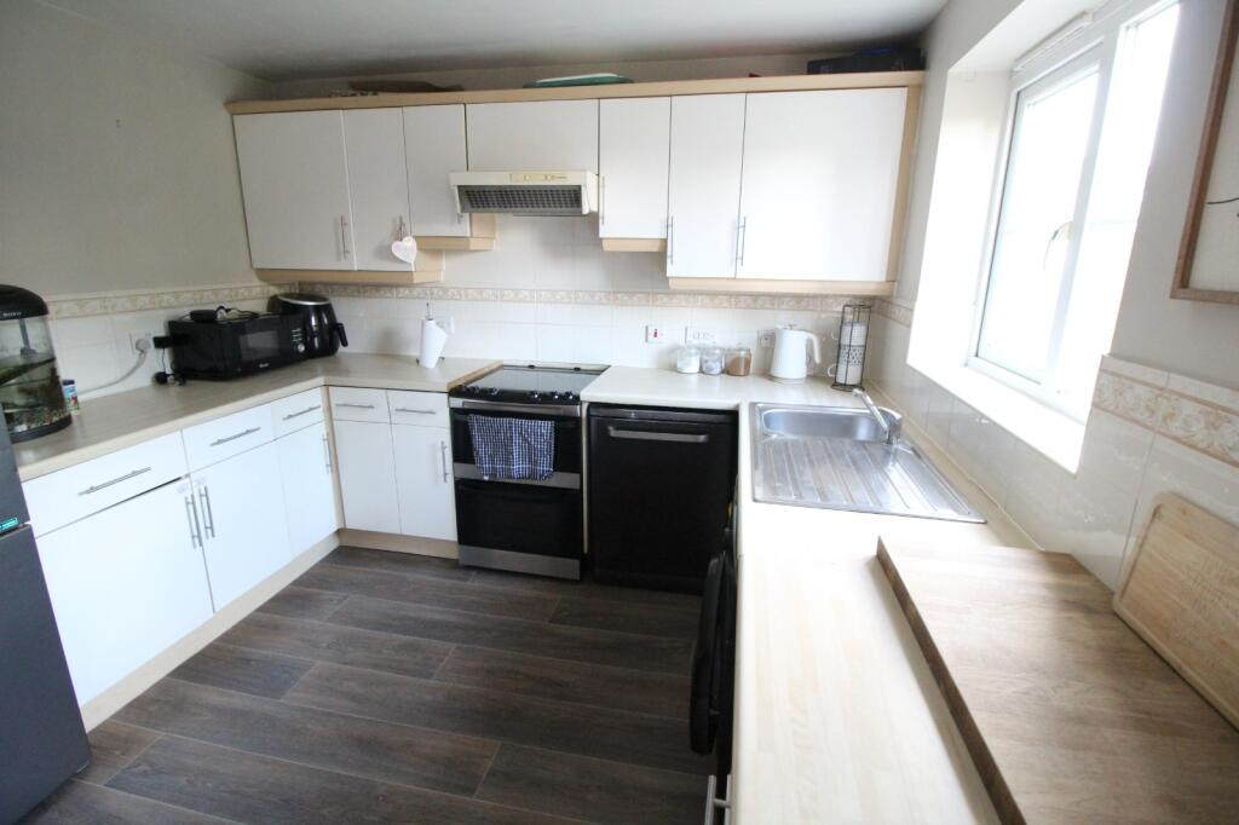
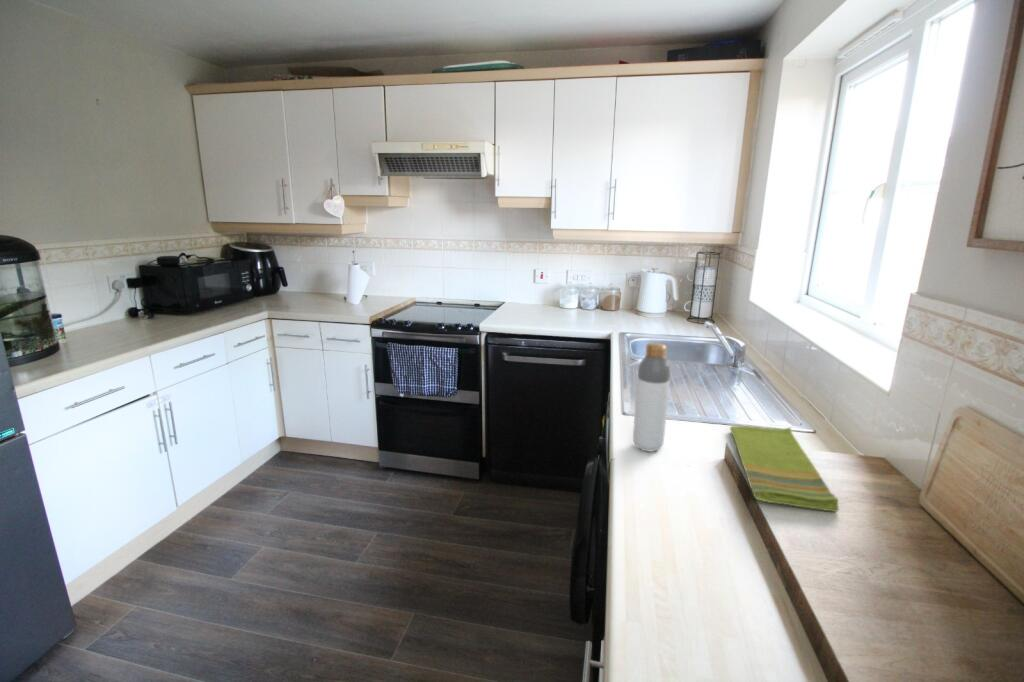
+ dish towel (775, 459)
+ bottle (651, 397)
